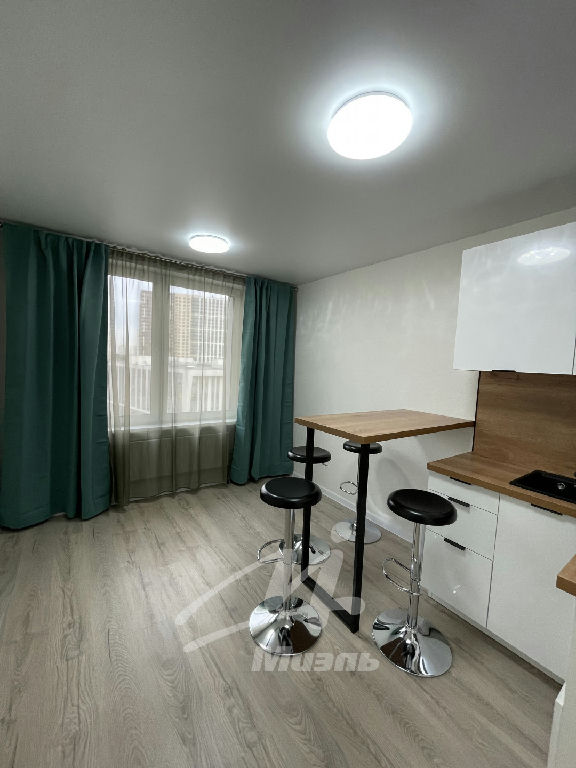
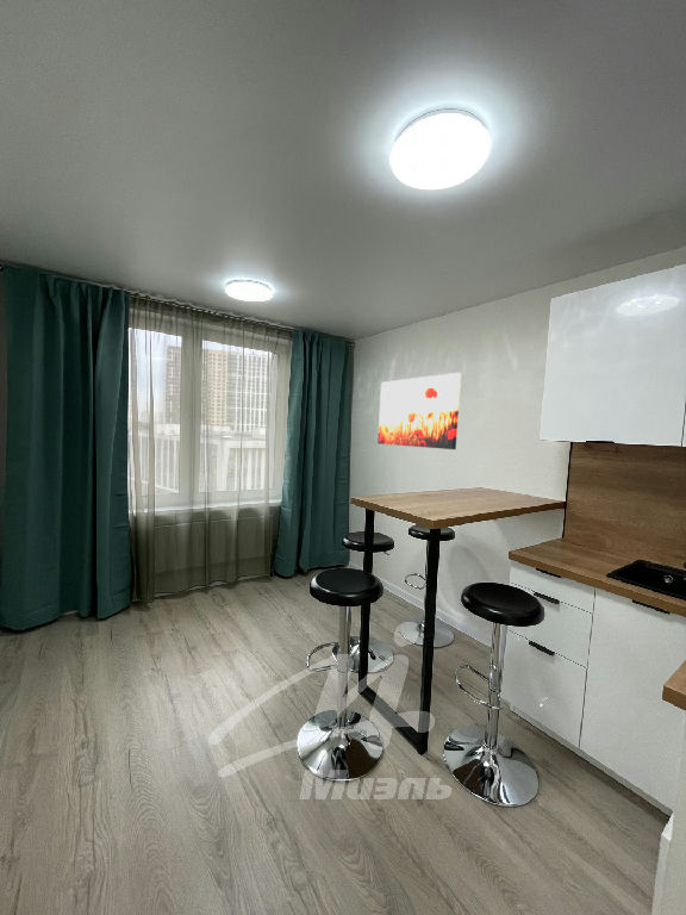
+ wall art (414, 412)
